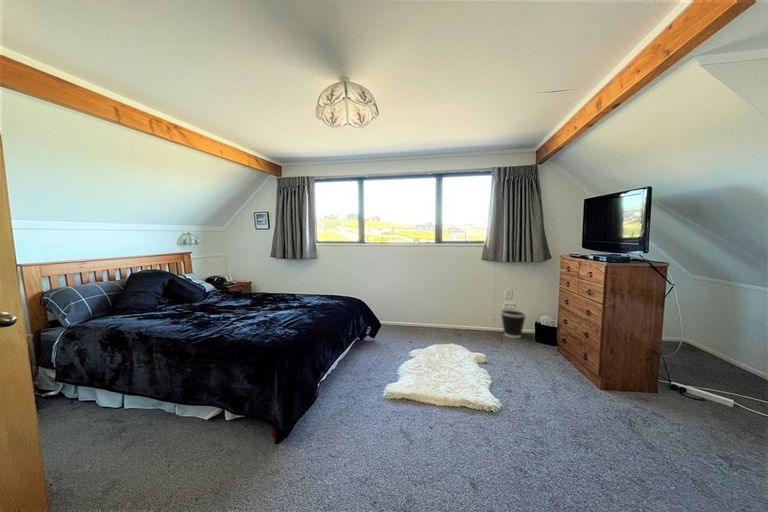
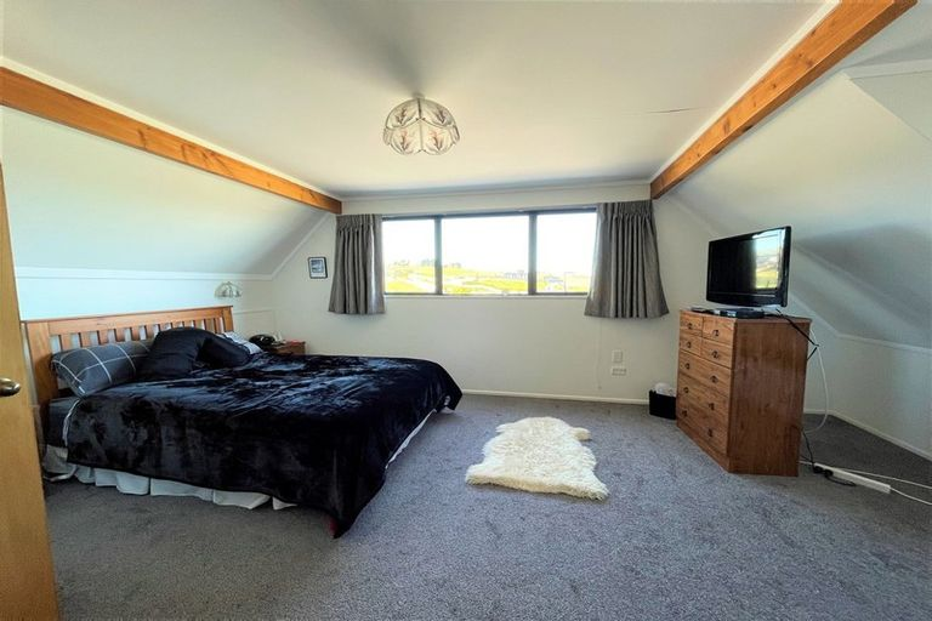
- wastebasket (512, 323)
